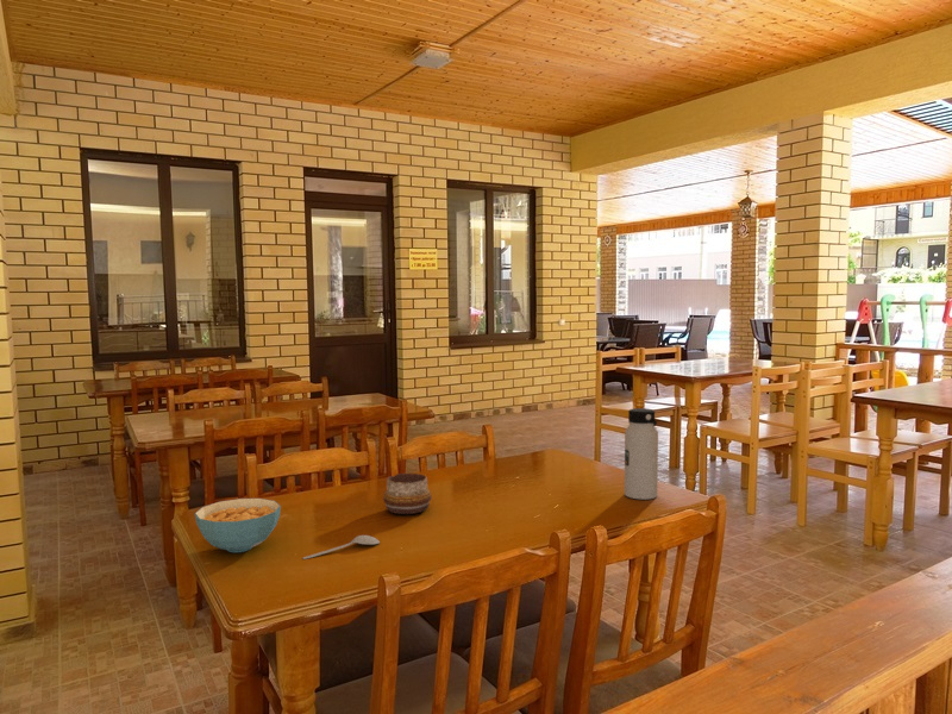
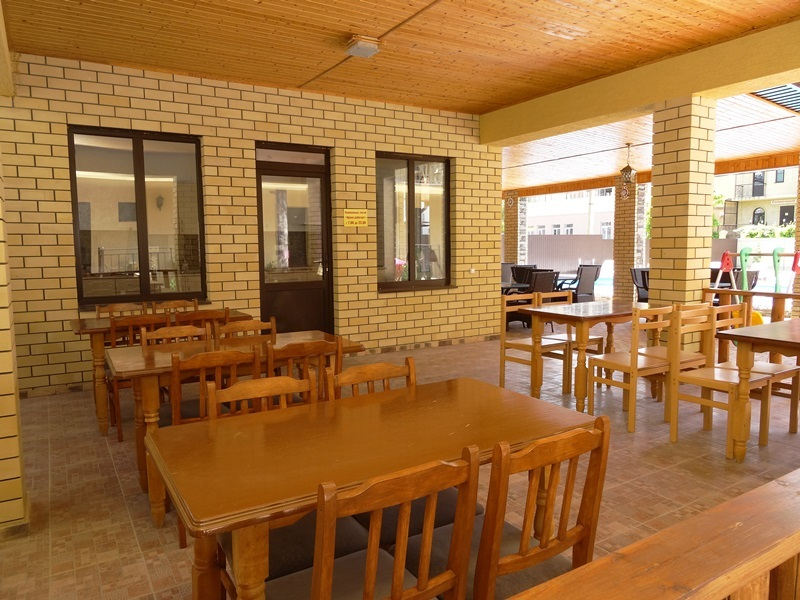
- decorative bowl (407, 493)
- water bottle (640, 452)
- spoon (343, 545)
- cereal bowl (238, 528)
